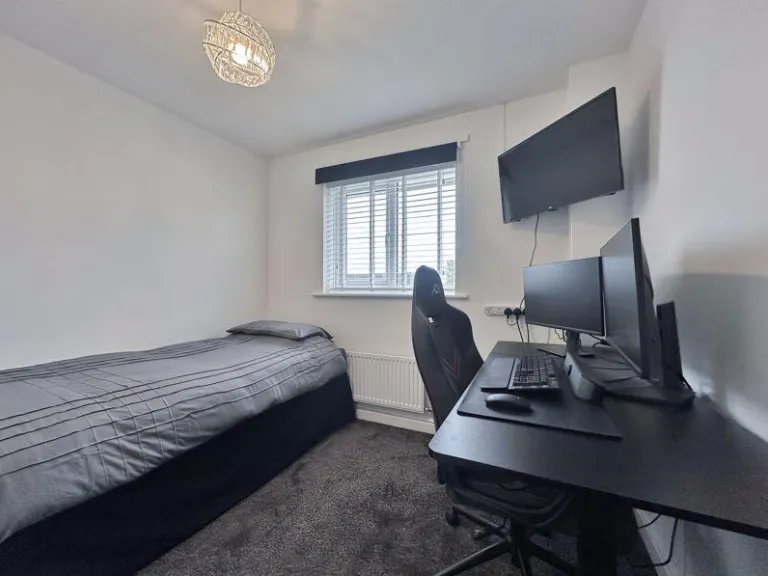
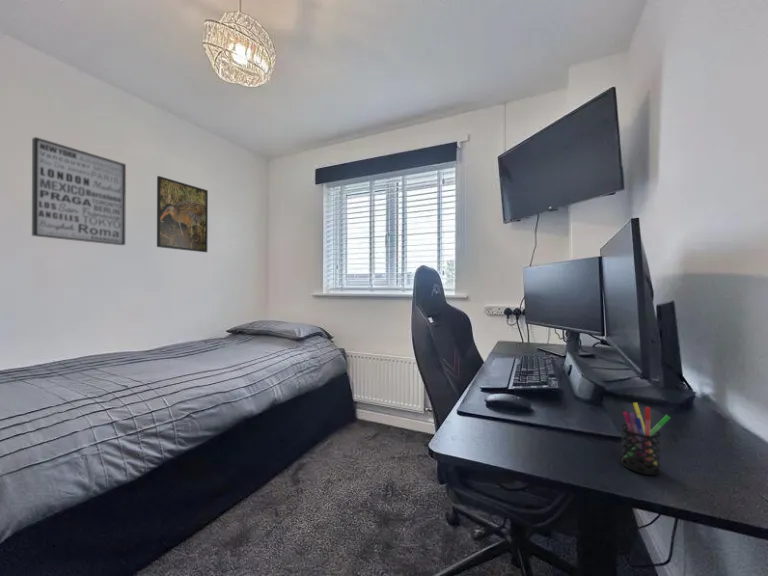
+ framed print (183, 216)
+ wall art (83, 196)
+ pen holder (645, 435)
